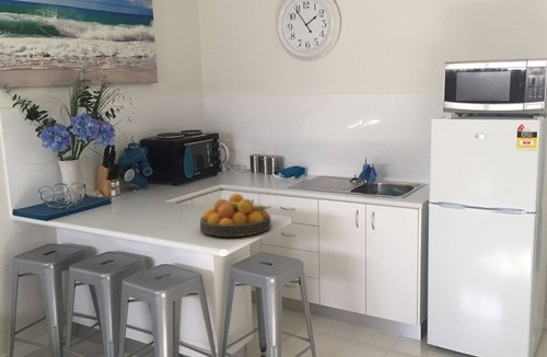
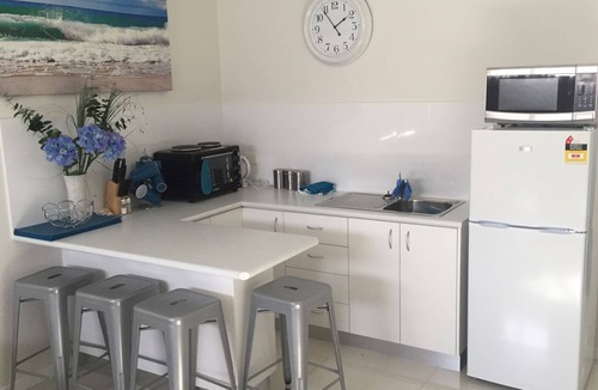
- fruit bowl (234, 212)
